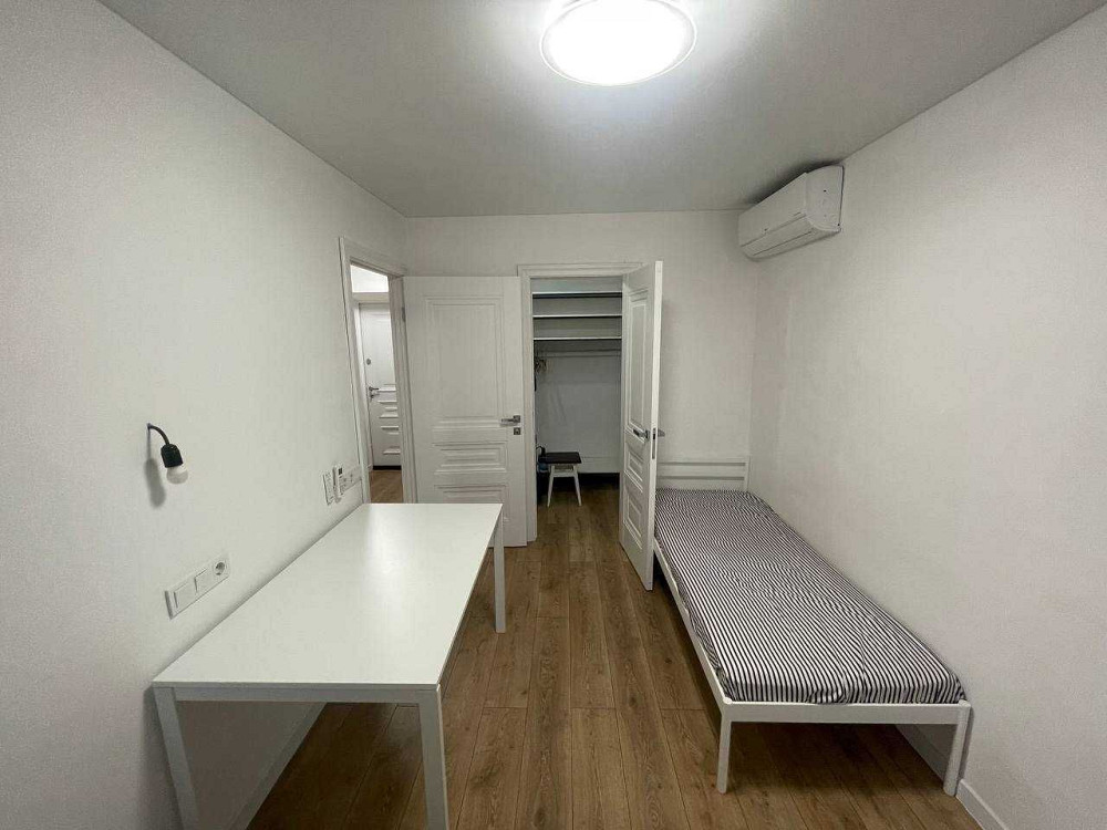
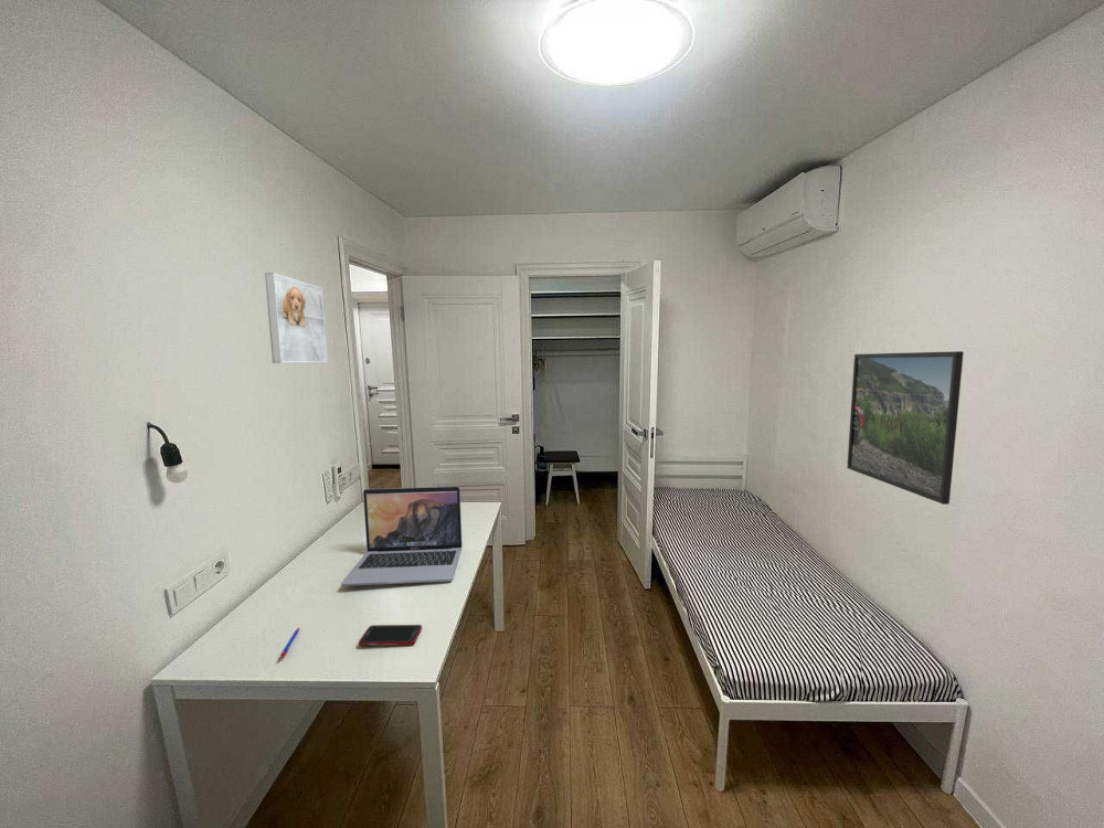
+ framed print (895, 420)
+ pen (290, 640)
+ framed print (299, 321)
+ cell phone (391, 635)
+ laptop (404, 532)
